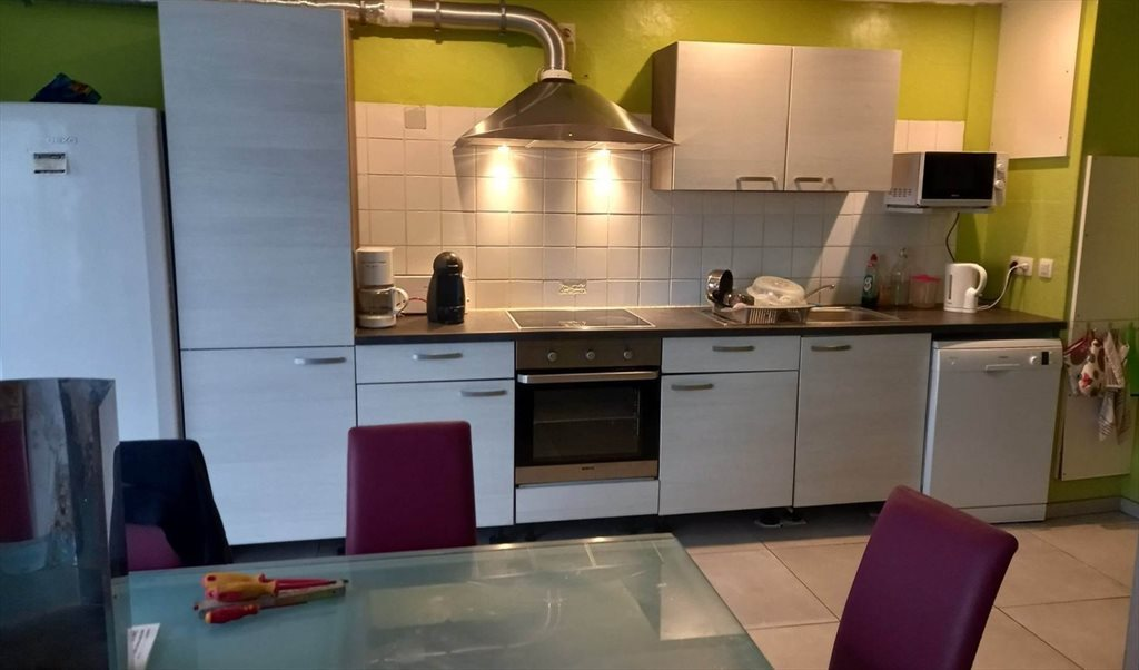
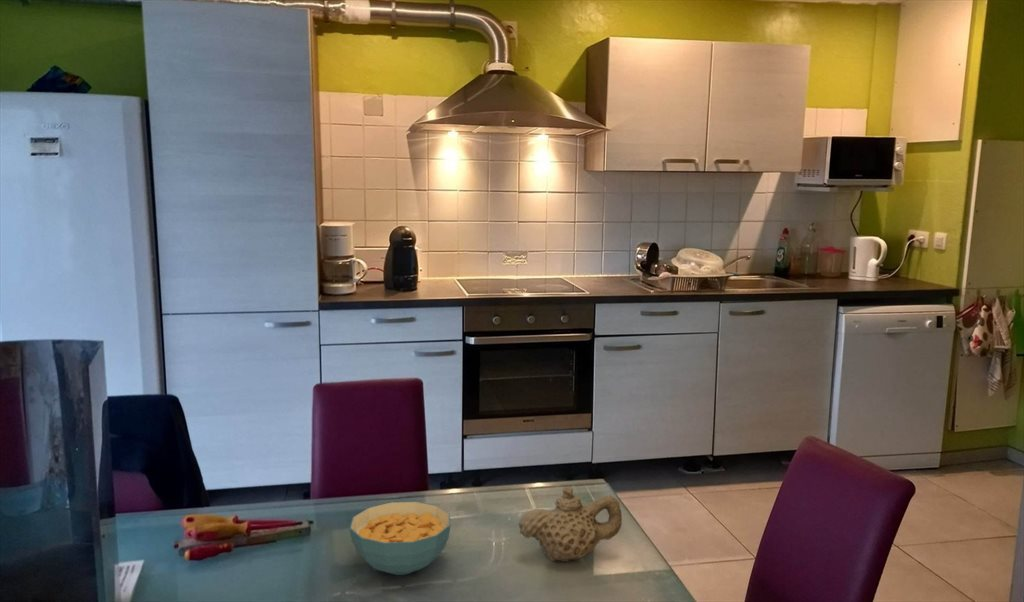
+ teapot (570, 522)
+ cereal bowl (401, 544)
